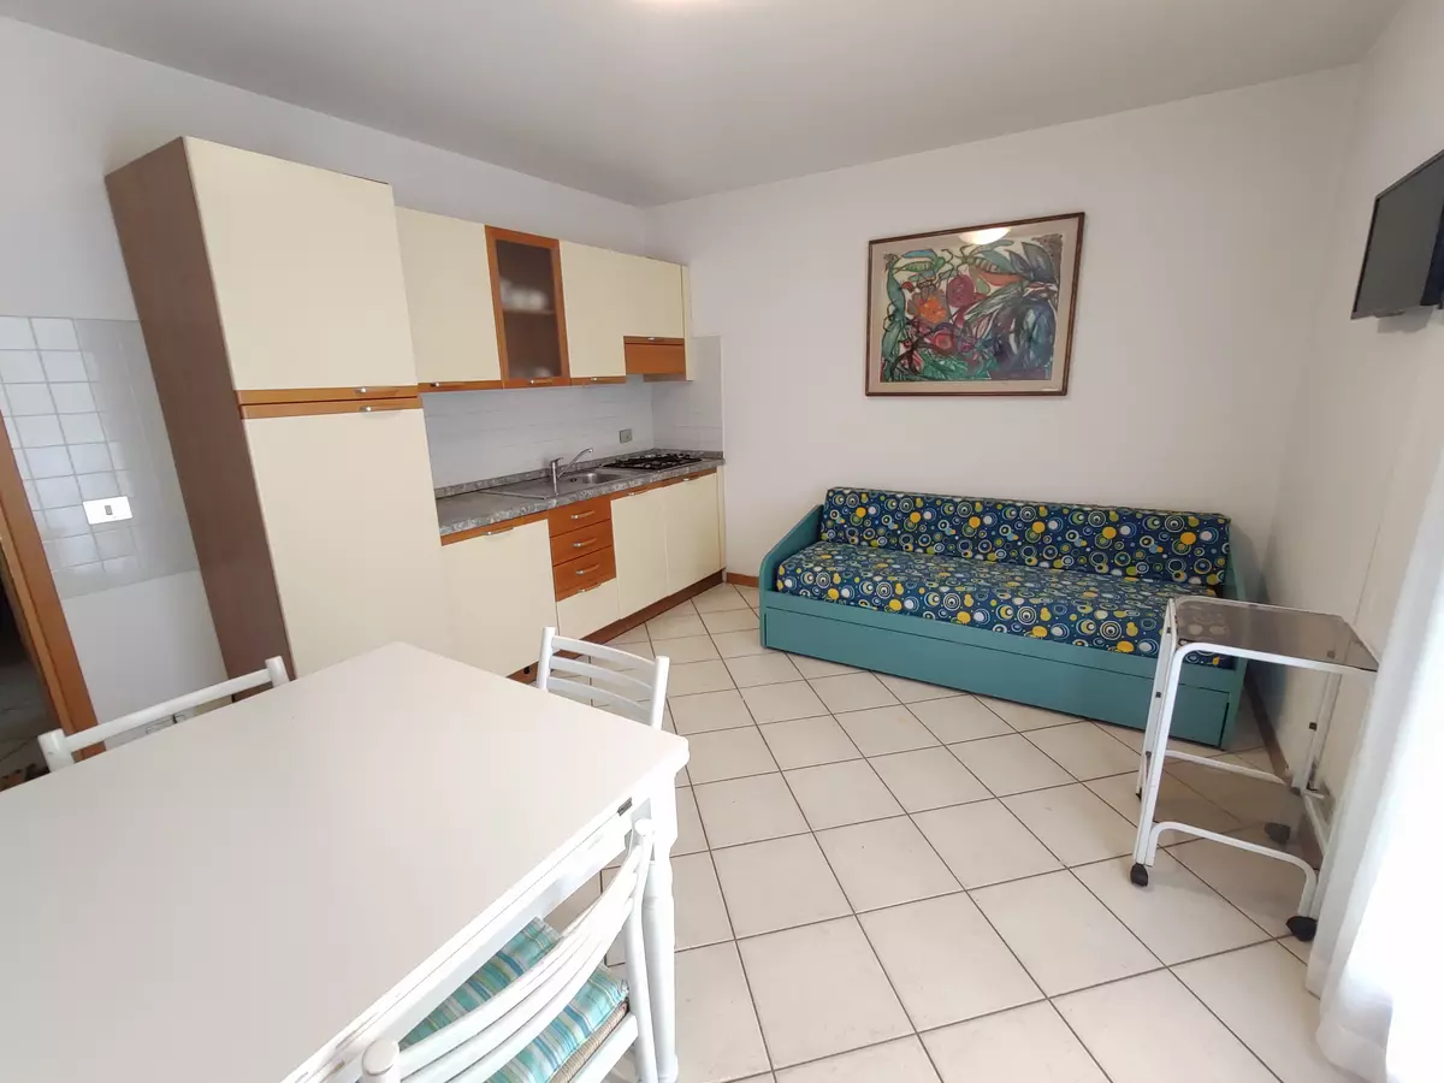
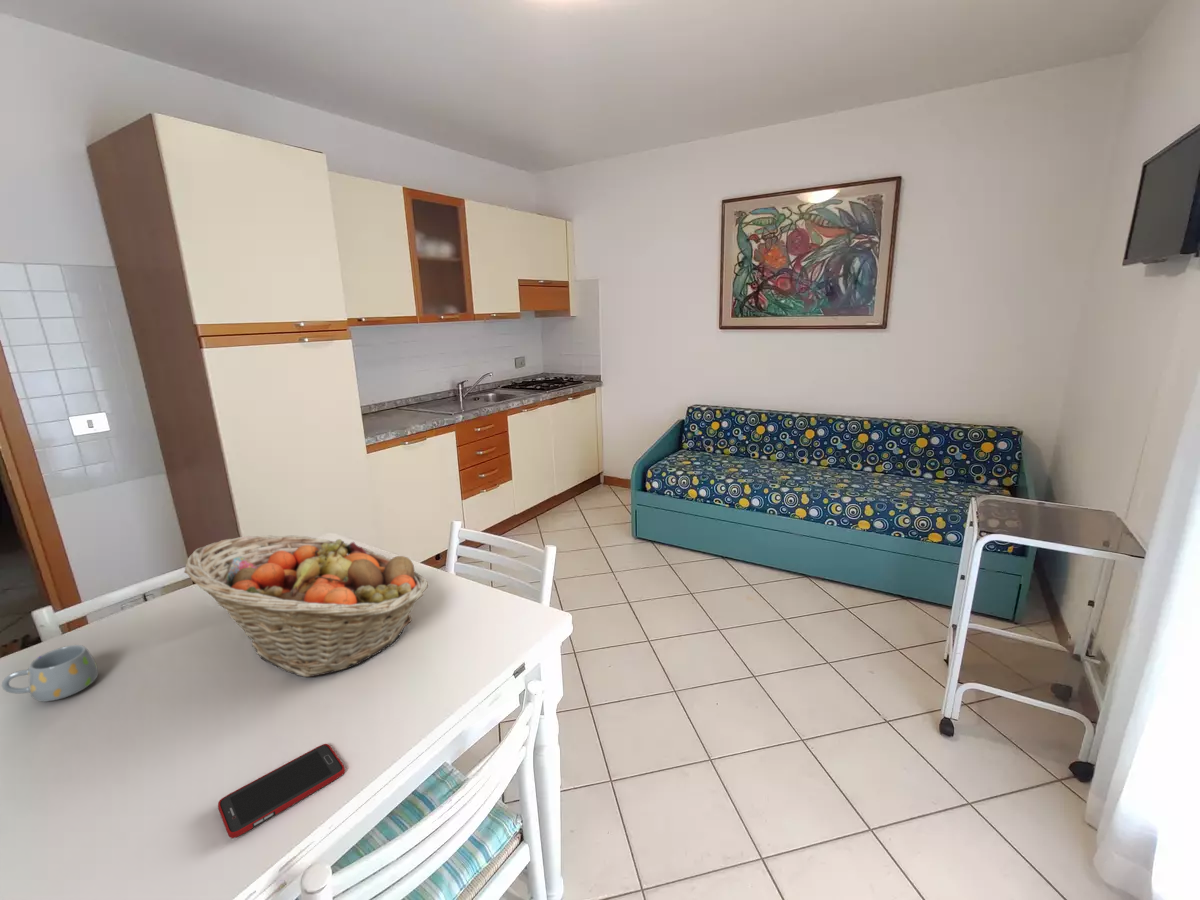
+ cell phone (283, 786)
+ fruit basket (316, 586)
+ mug (51, 676)
